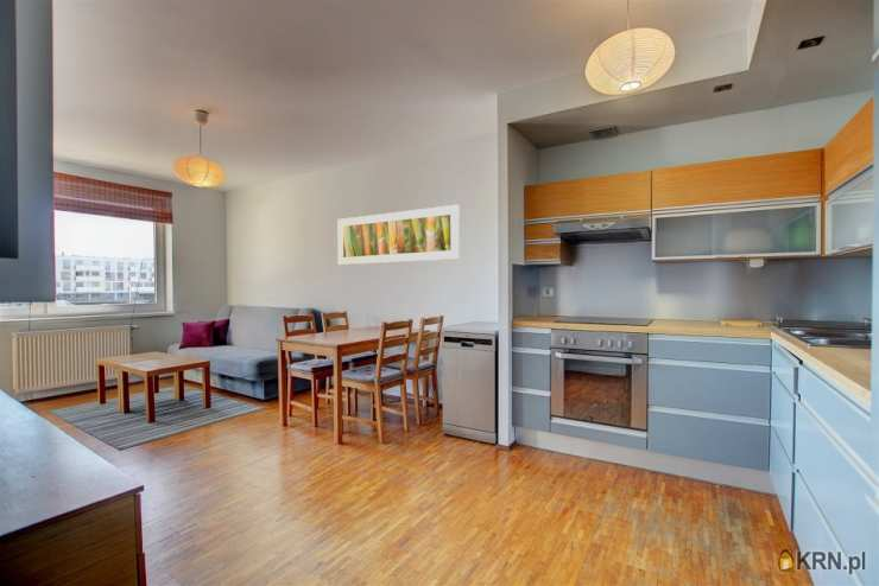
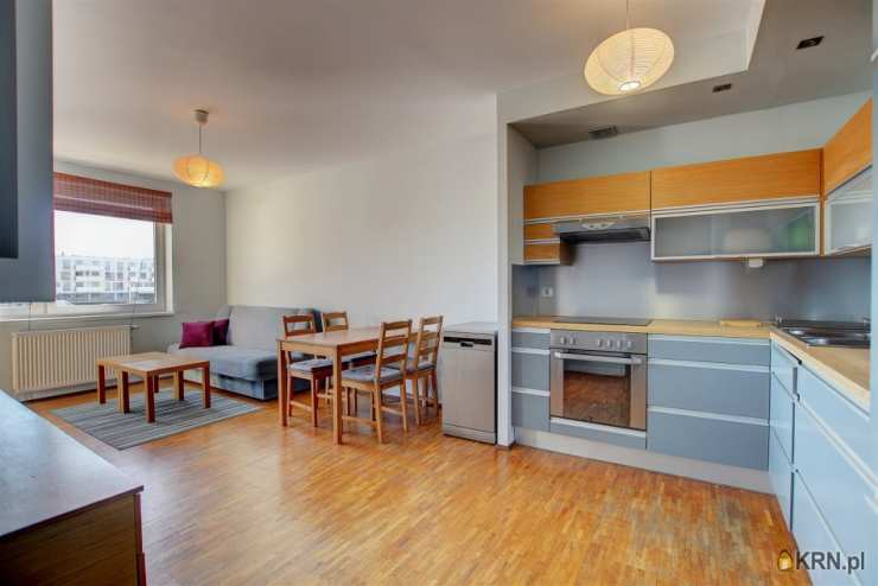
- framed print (393, 237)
